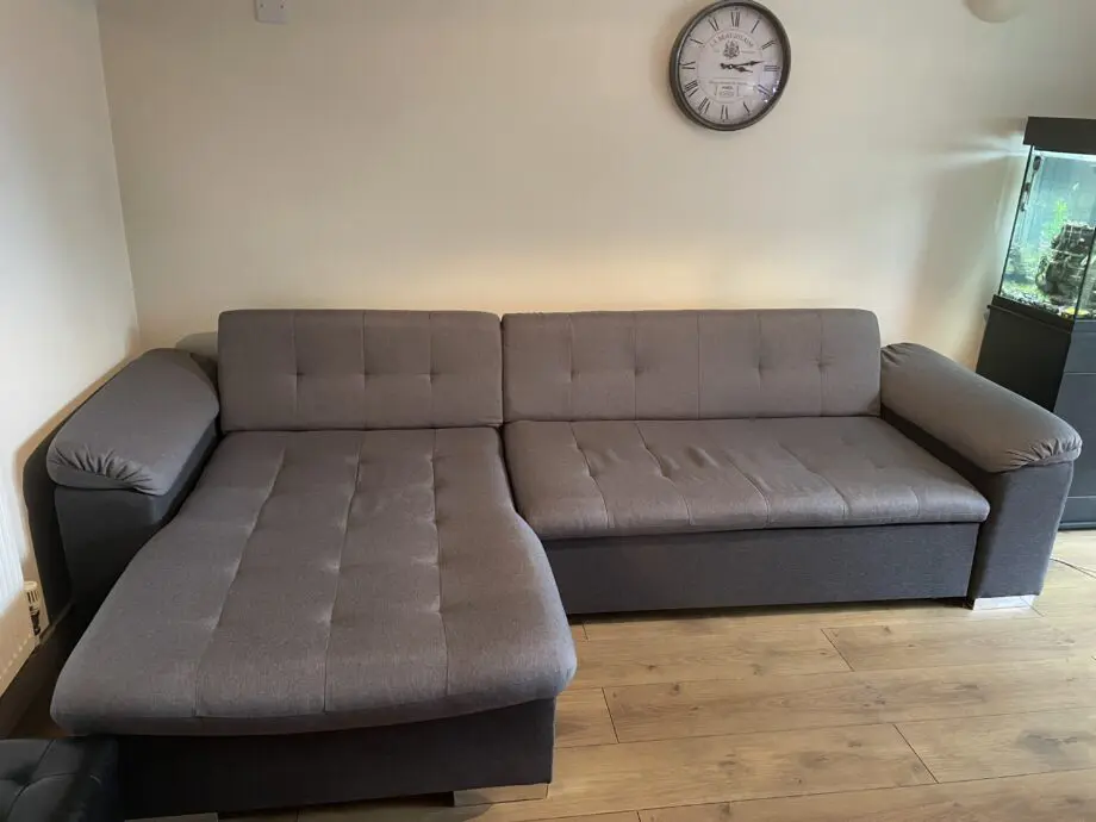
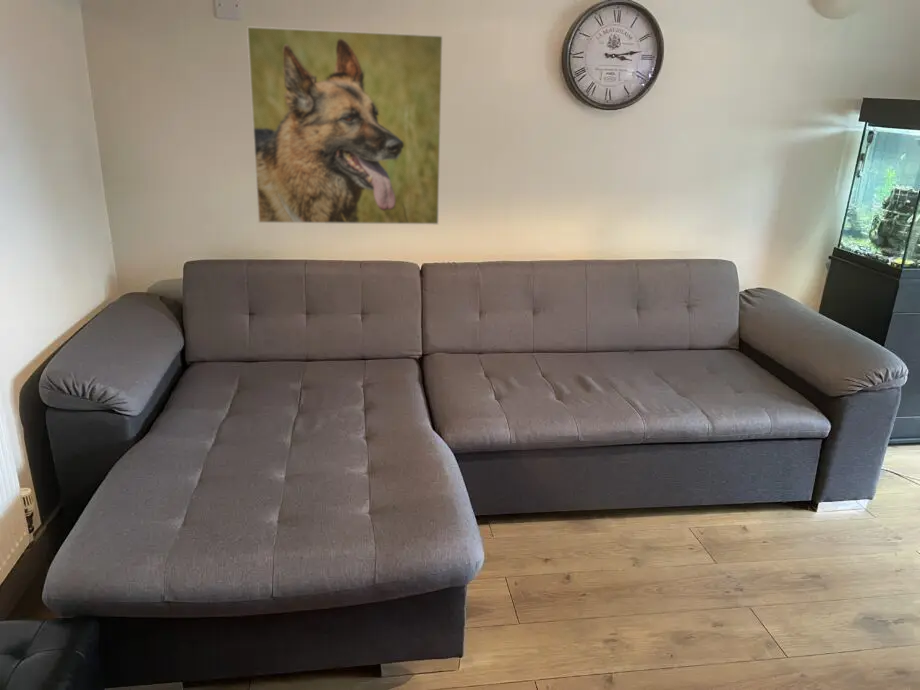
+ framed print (348, 131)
